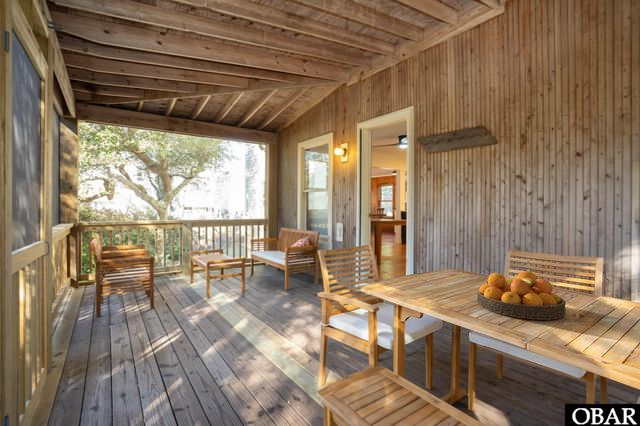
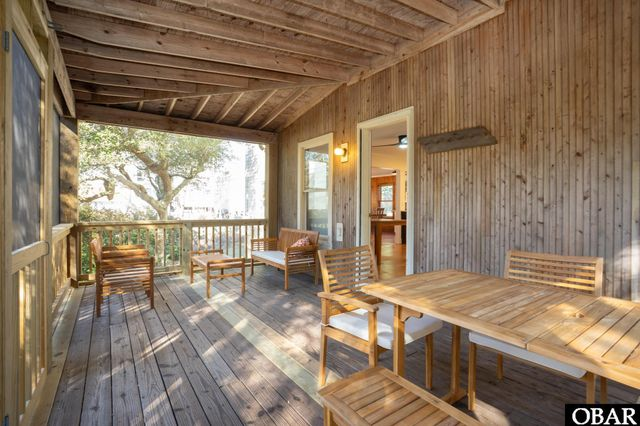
- fruit bowl (518, 290)
